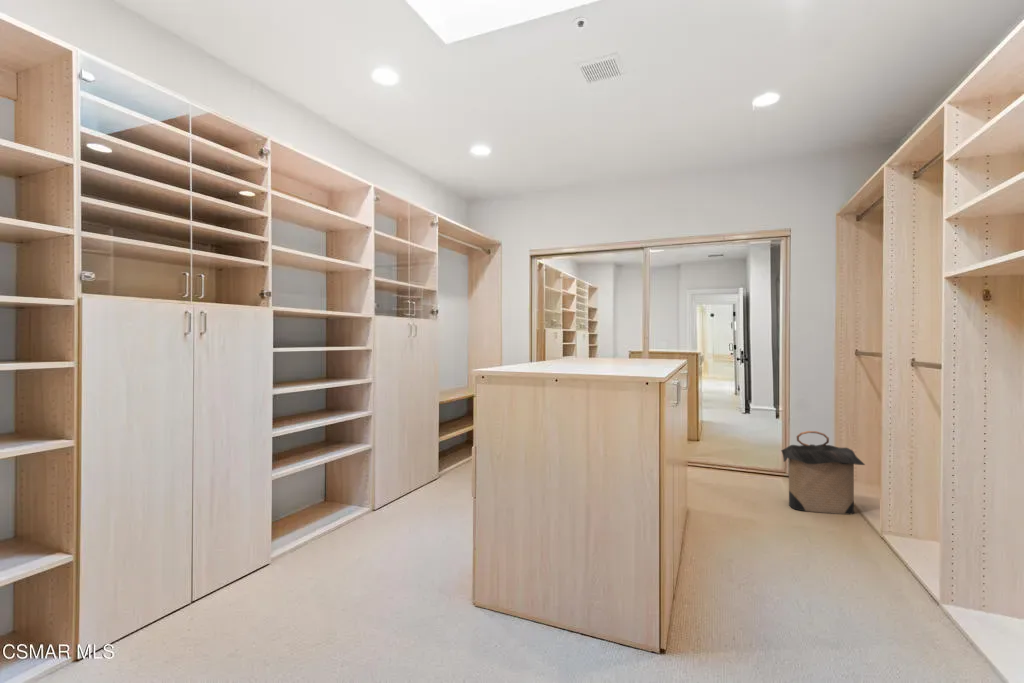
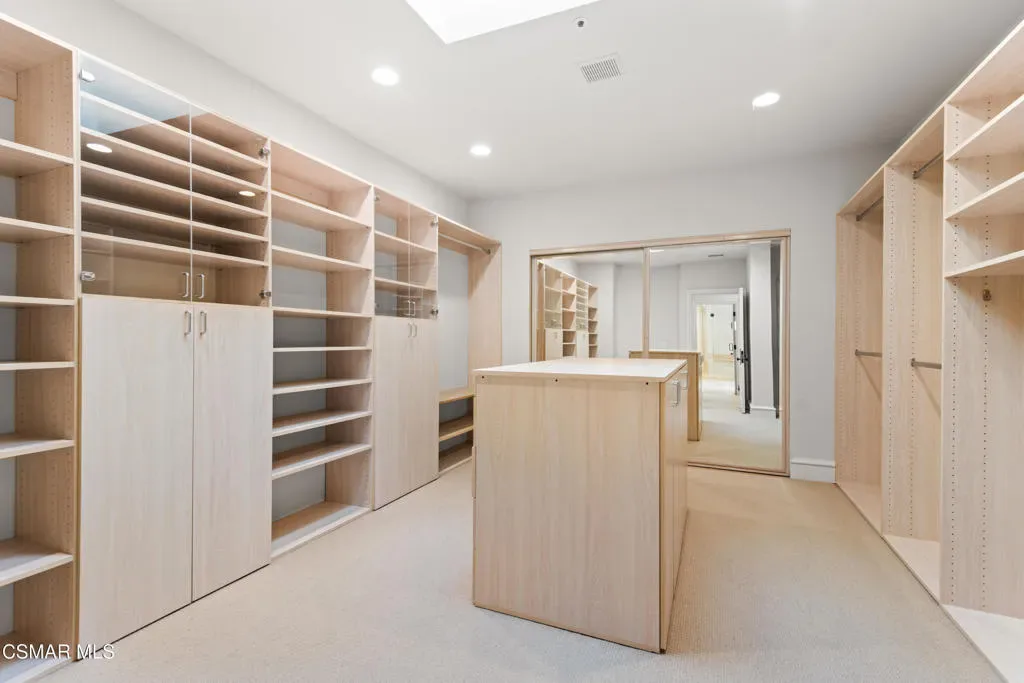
- laundry hamper (821, 469)
